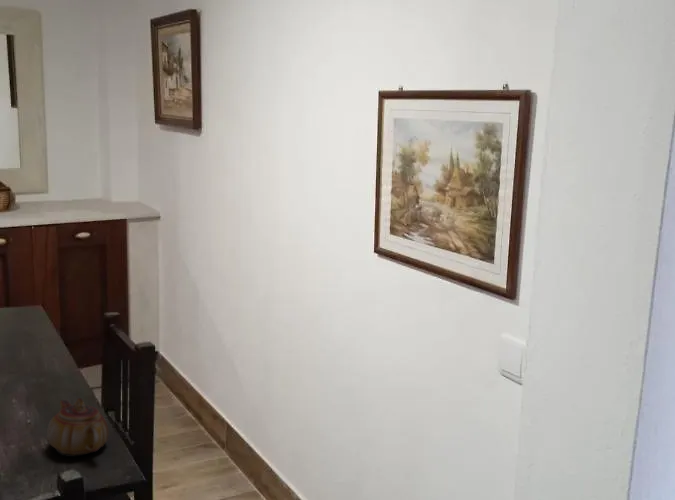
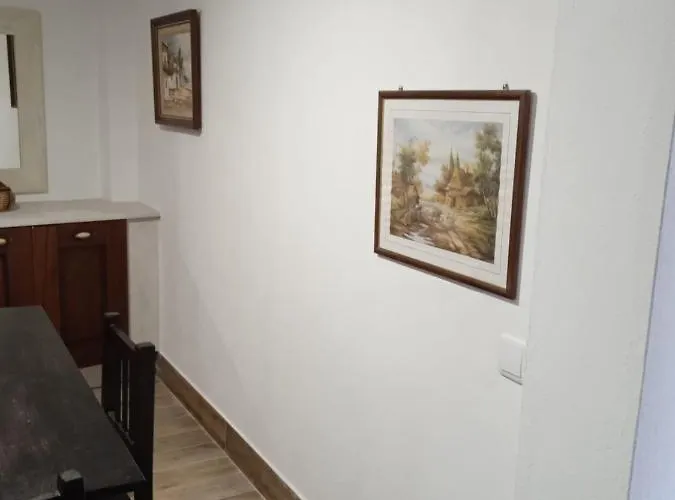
- teapot (77, 423)
